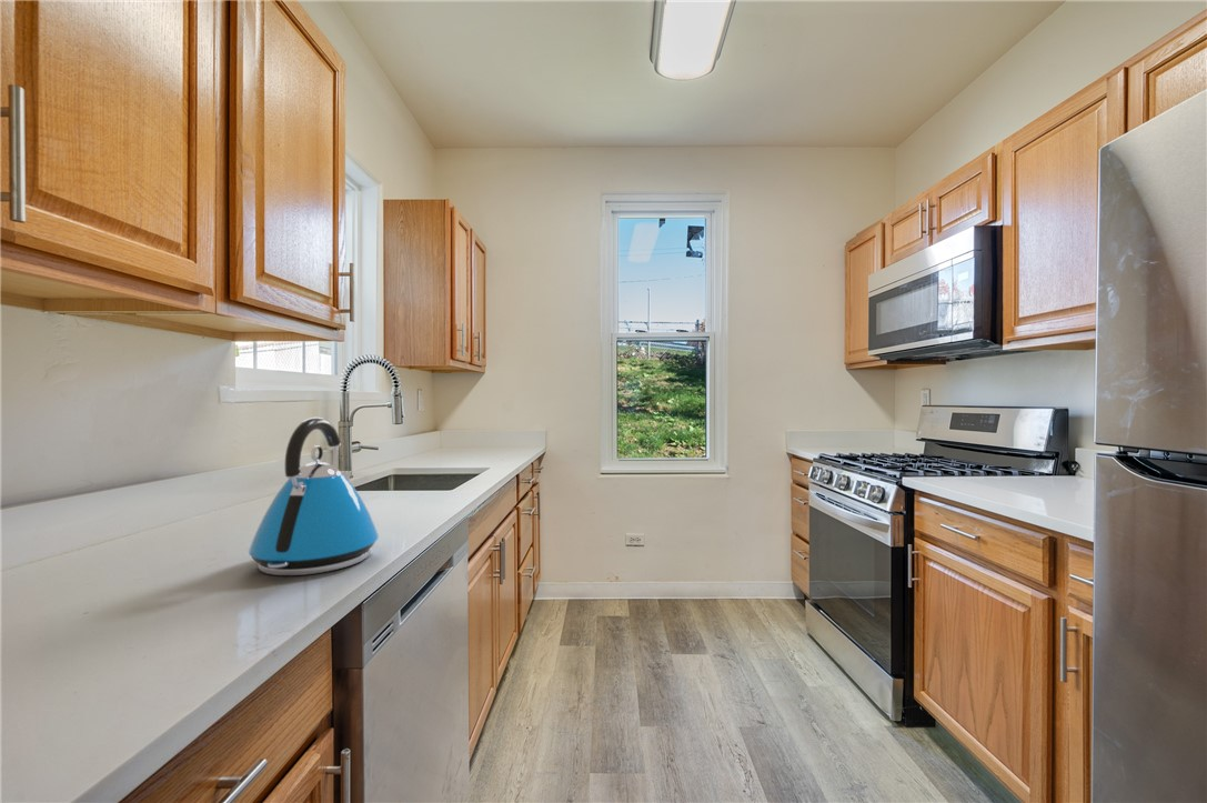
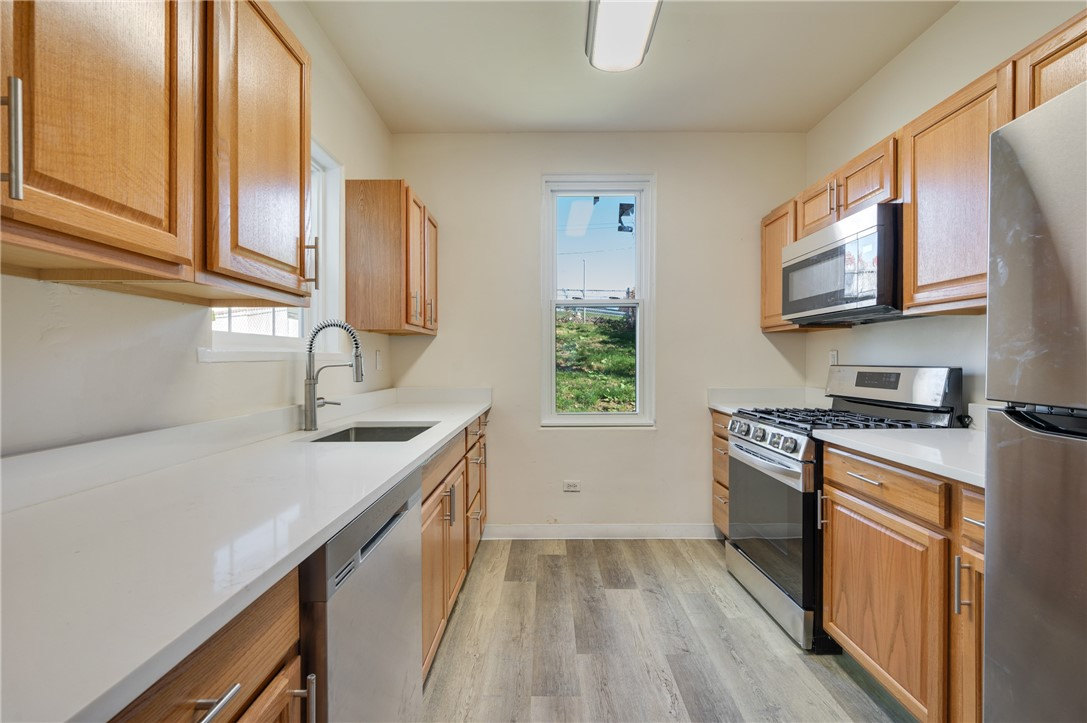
- kettle (314, 489)
